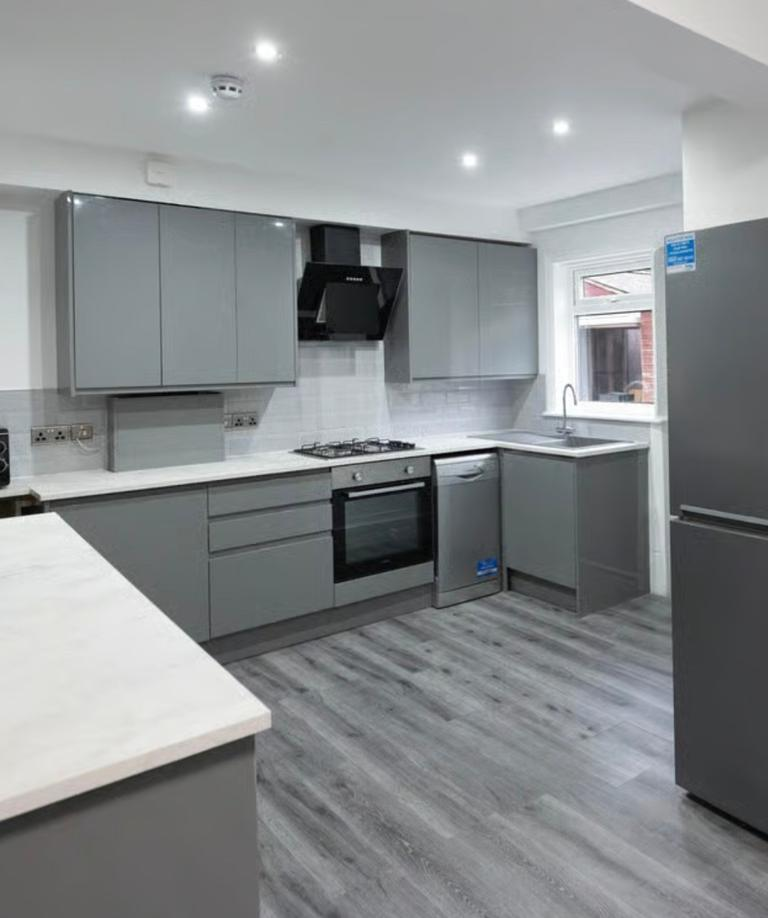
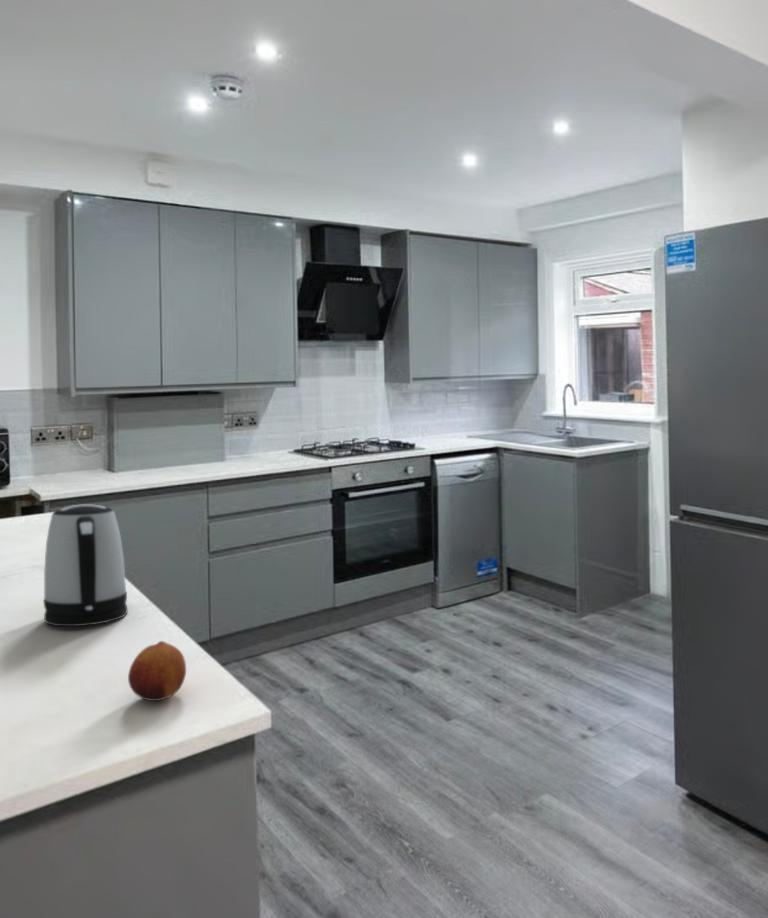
+ kettle (85, 563)
+ fruit (157, 670)
